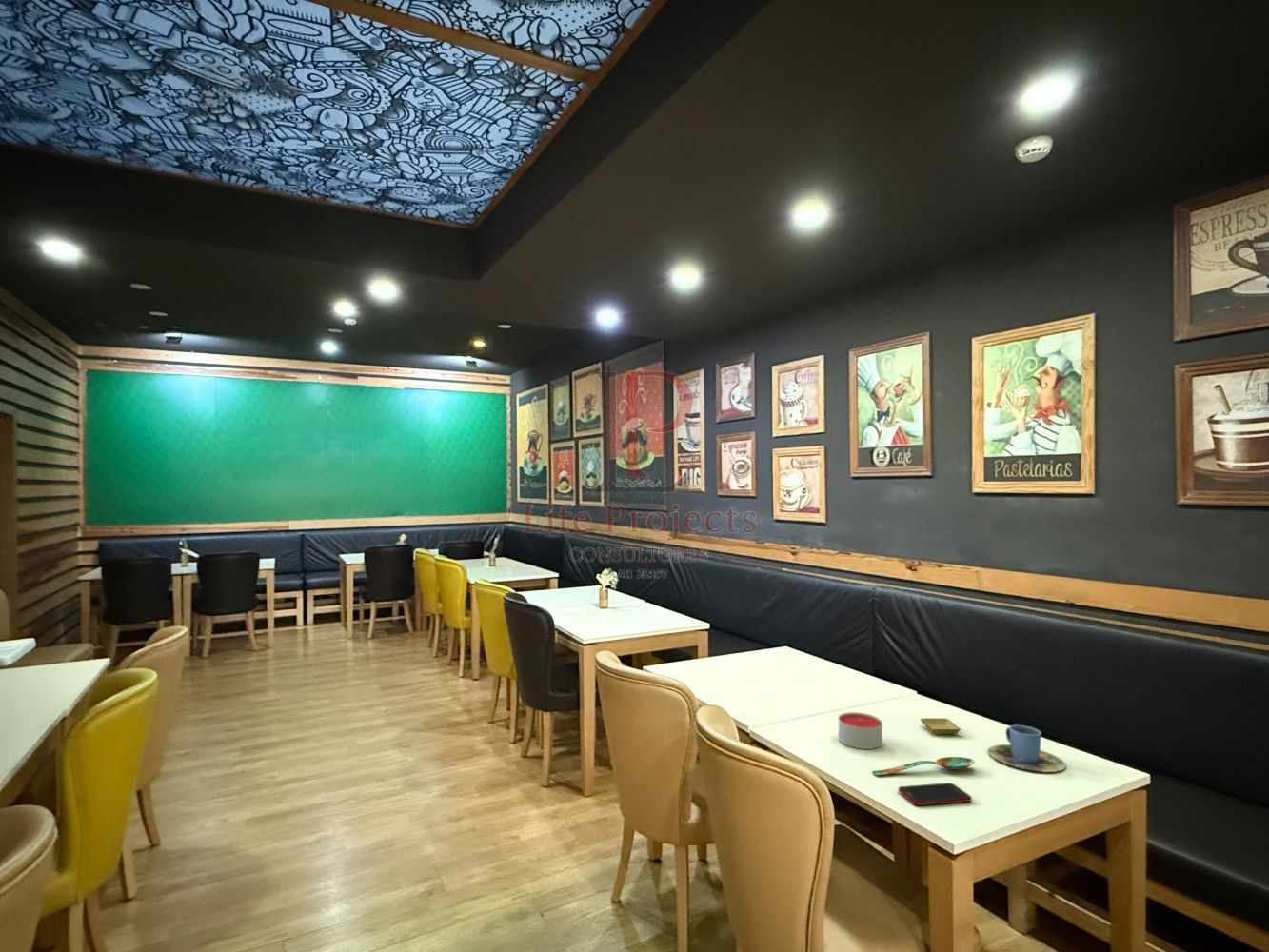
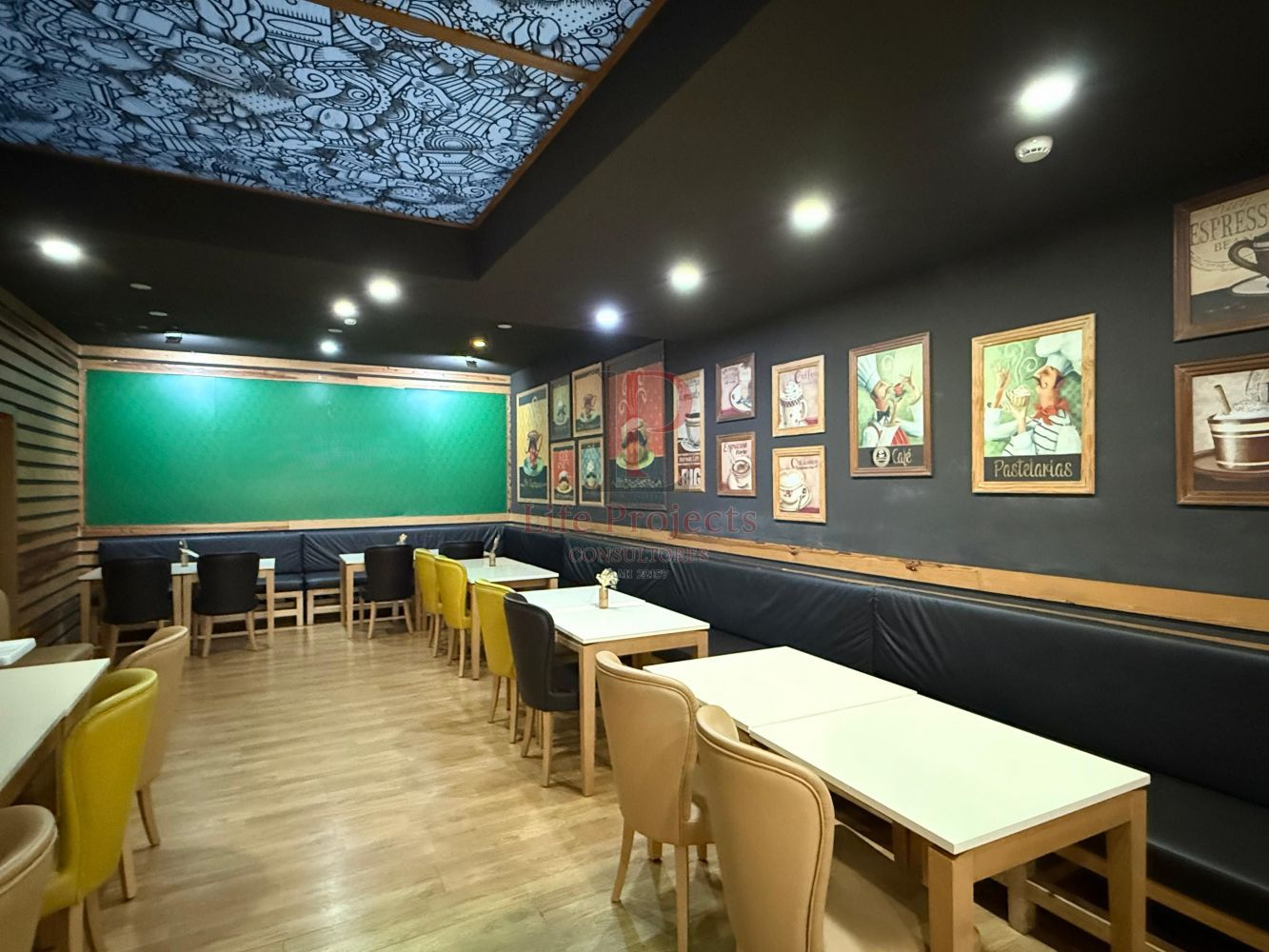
- cell phone (934, 794)
- candle (860, 729)
- cup (1025, 744)
- saucer (940, 726)
- spoon (923, 764)
